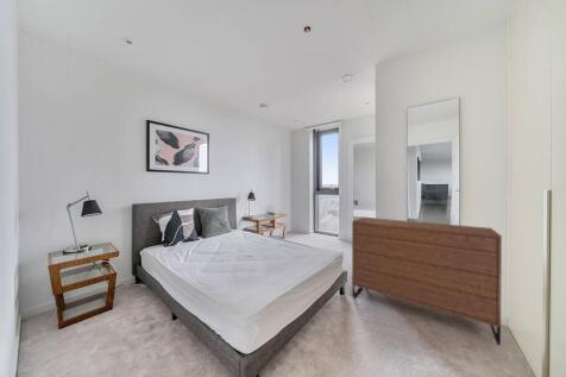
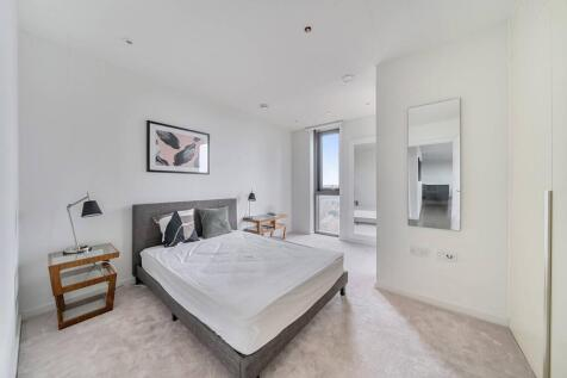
- dresser (415, 265)
